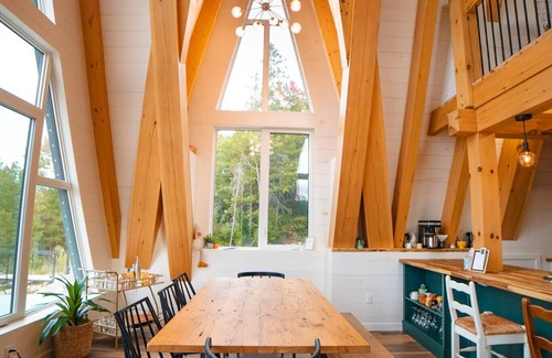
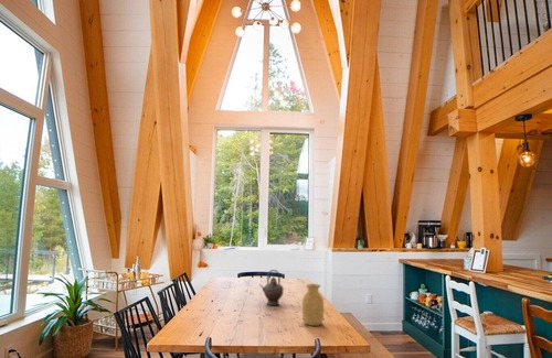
+ teapot (270, 286)
+ vase (312, 304)
